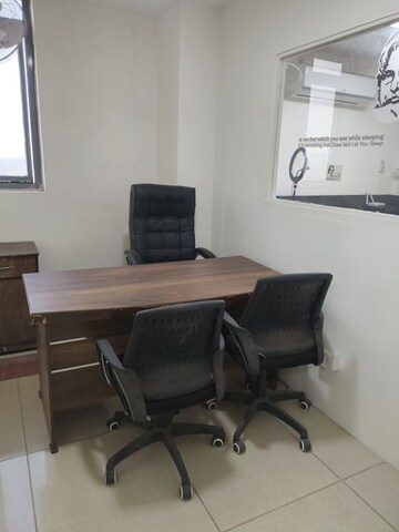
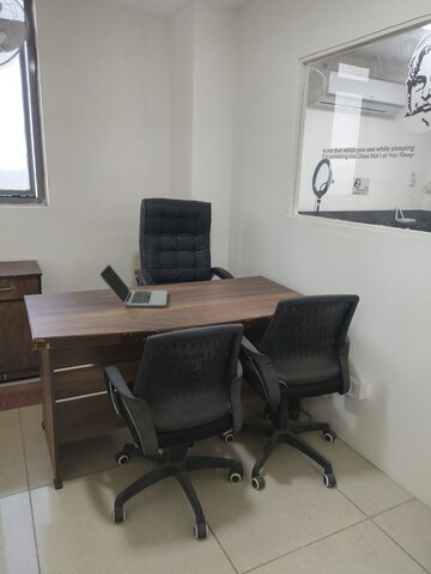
+ laptop (135, 291)
